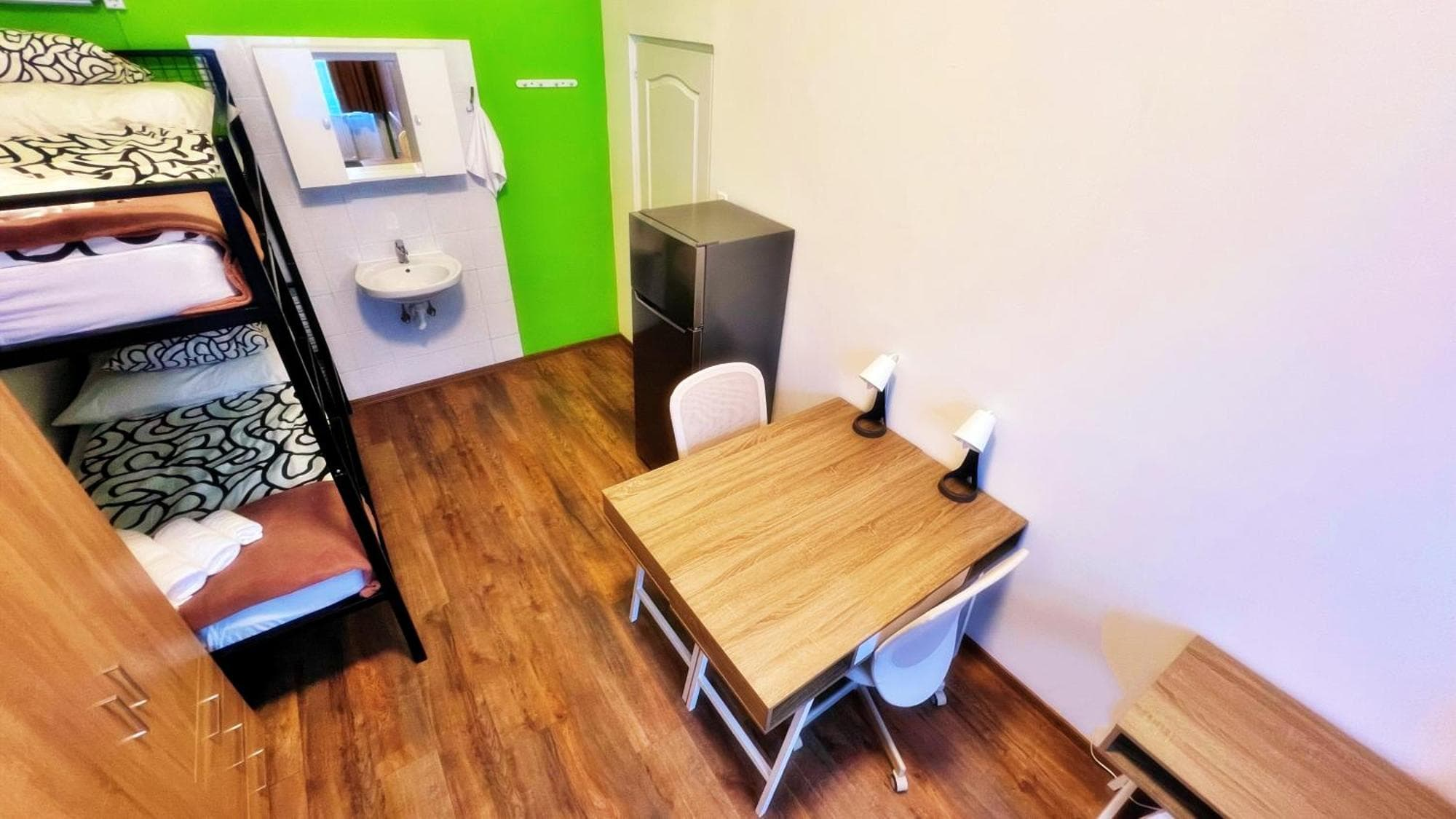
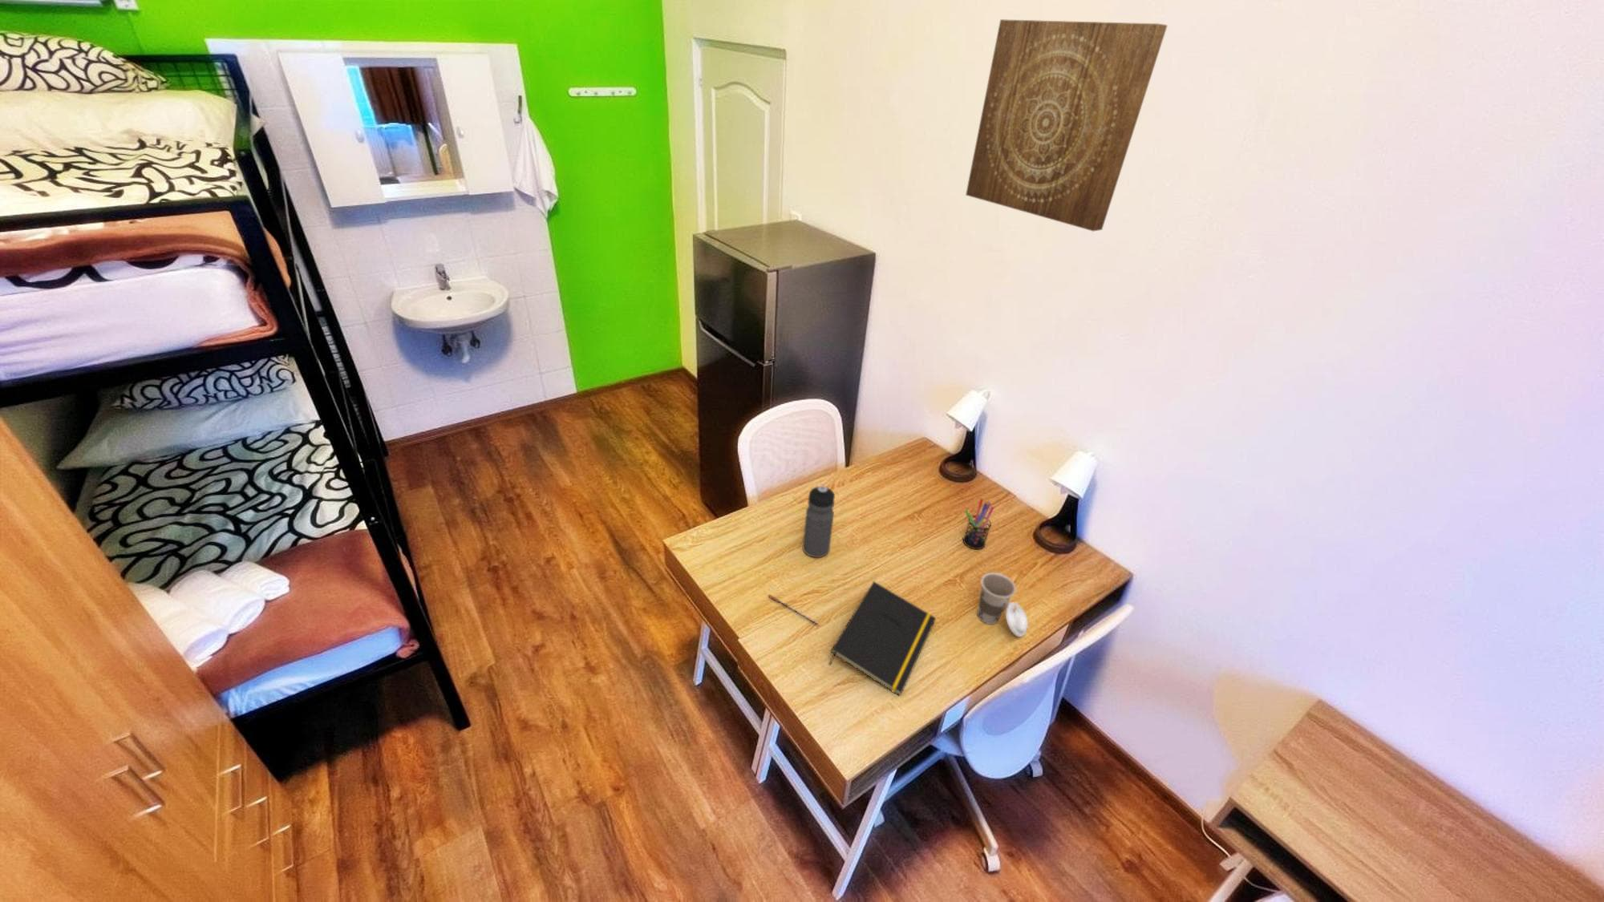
+ pen holder (976, 523)
+ pen (792, 609)
+ water bottle (819, 520)
+ wall art (1050, 123)
+ cup (1004, 606)
+ notepad (886, 634)
